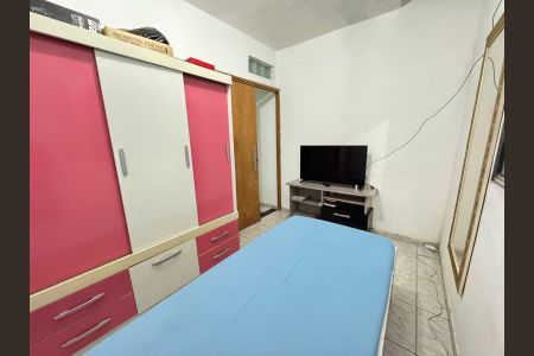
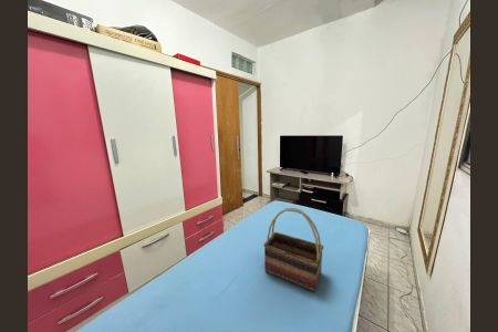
+ woven basket (293, 240)
